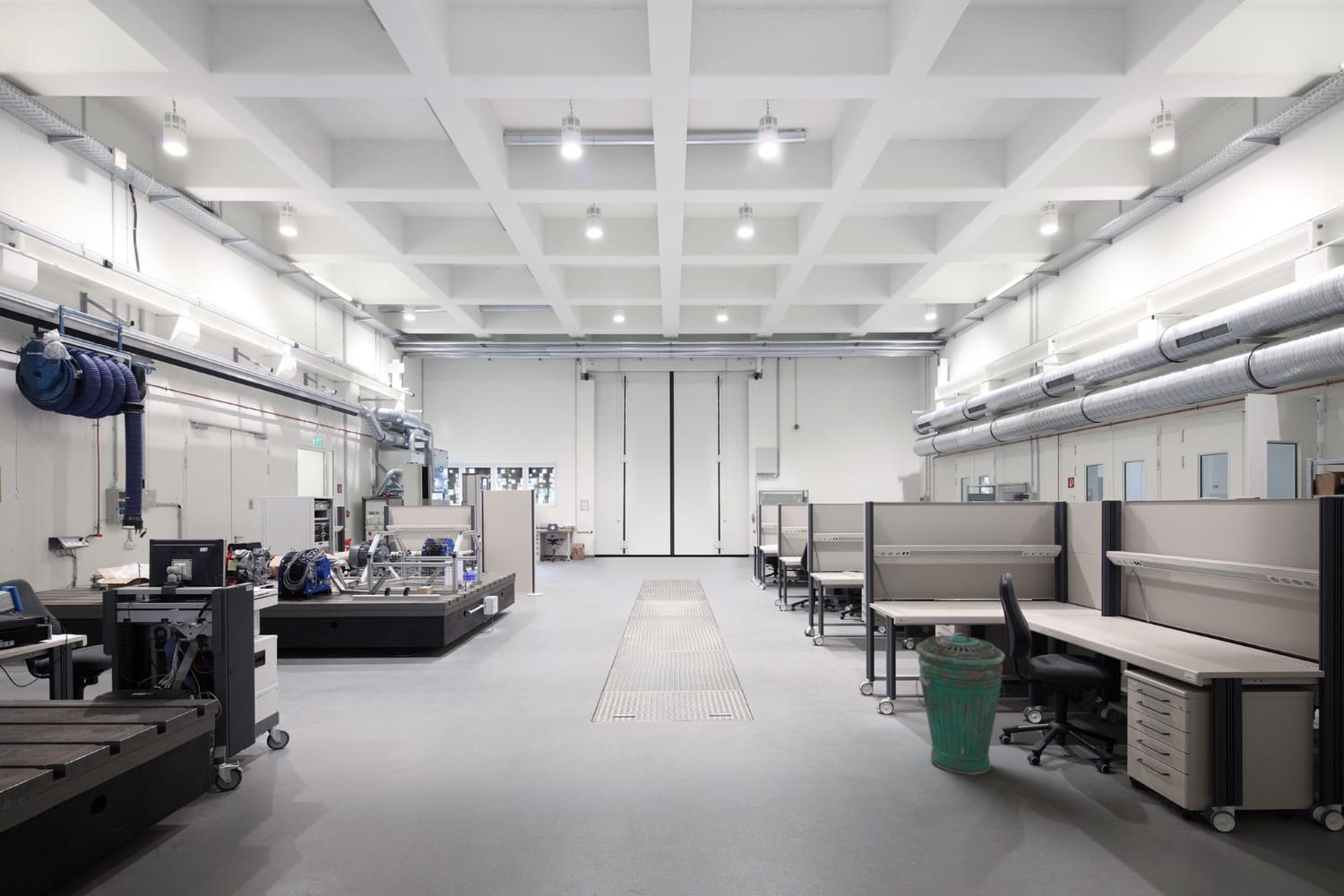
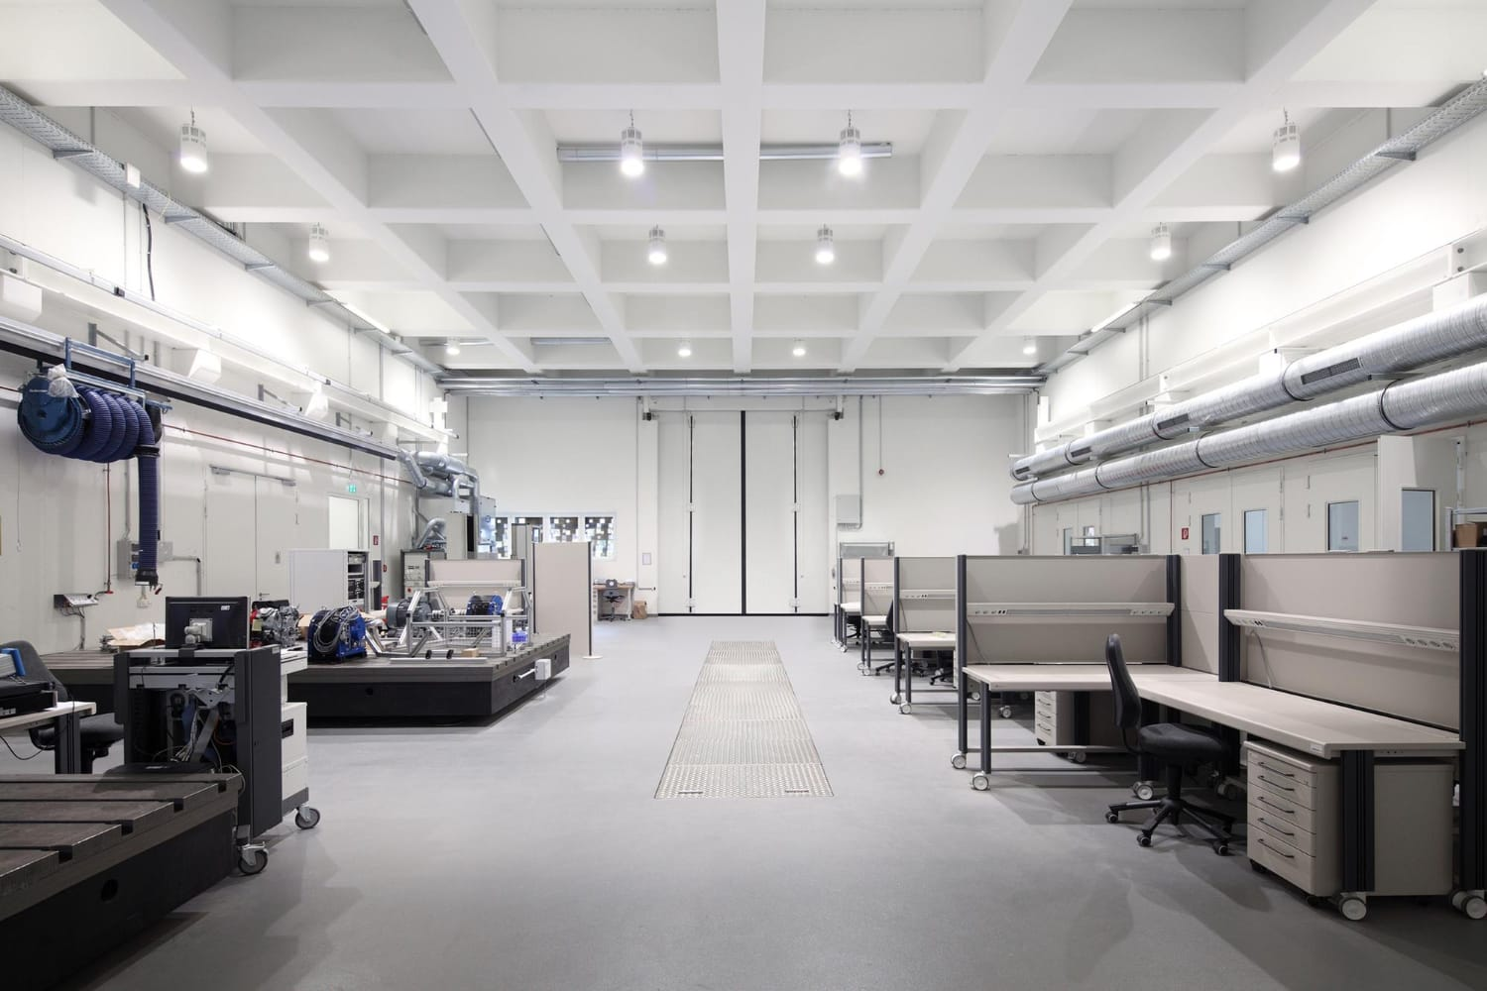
- trash can (960, 698)
